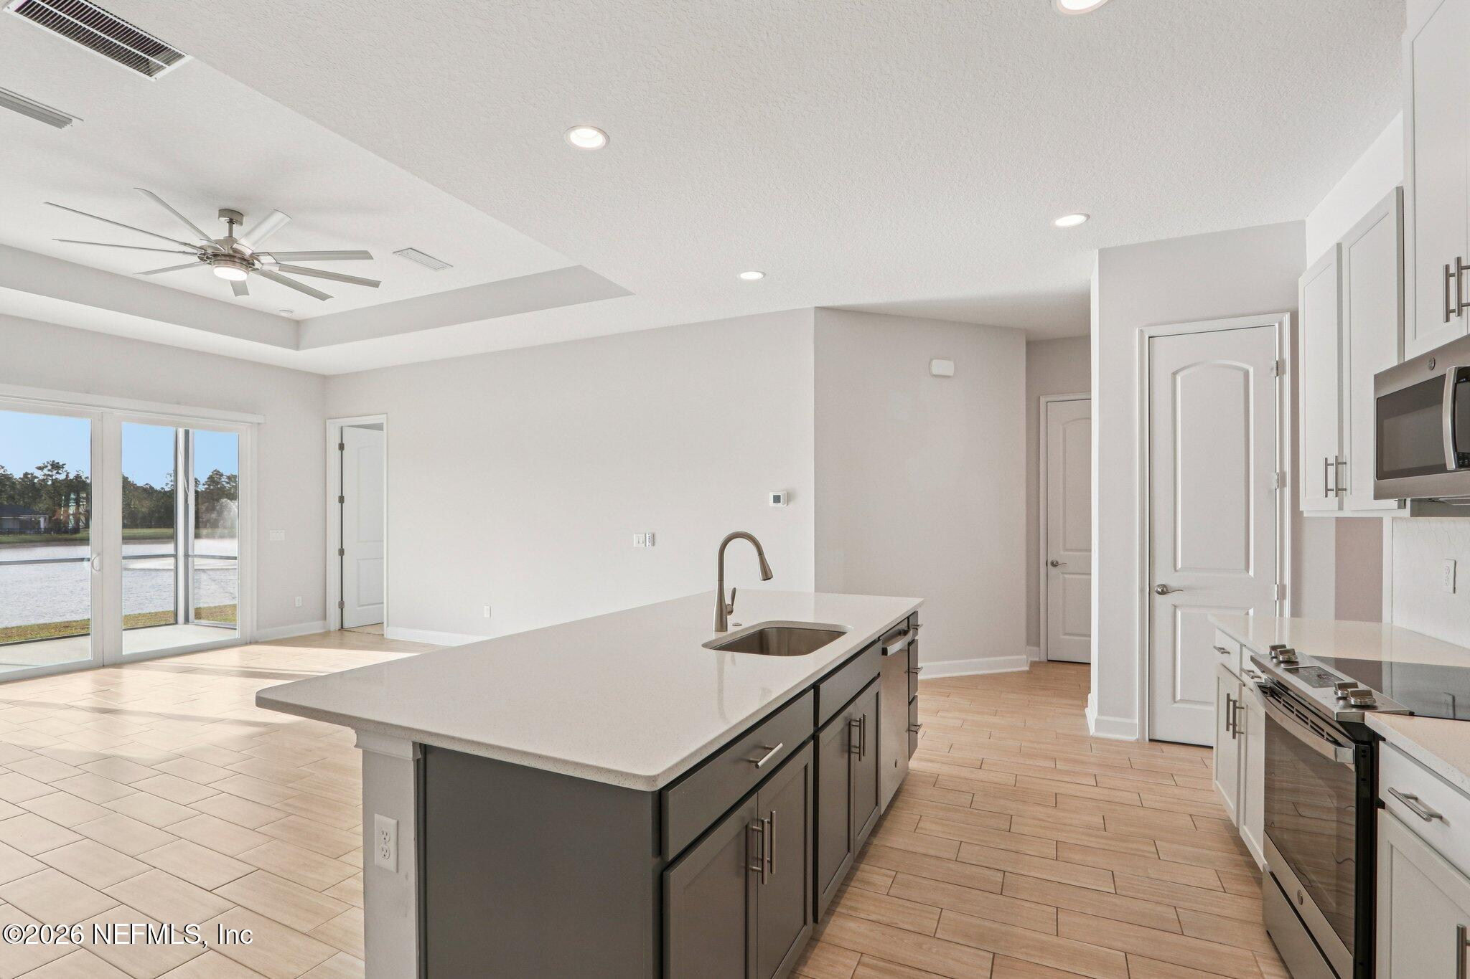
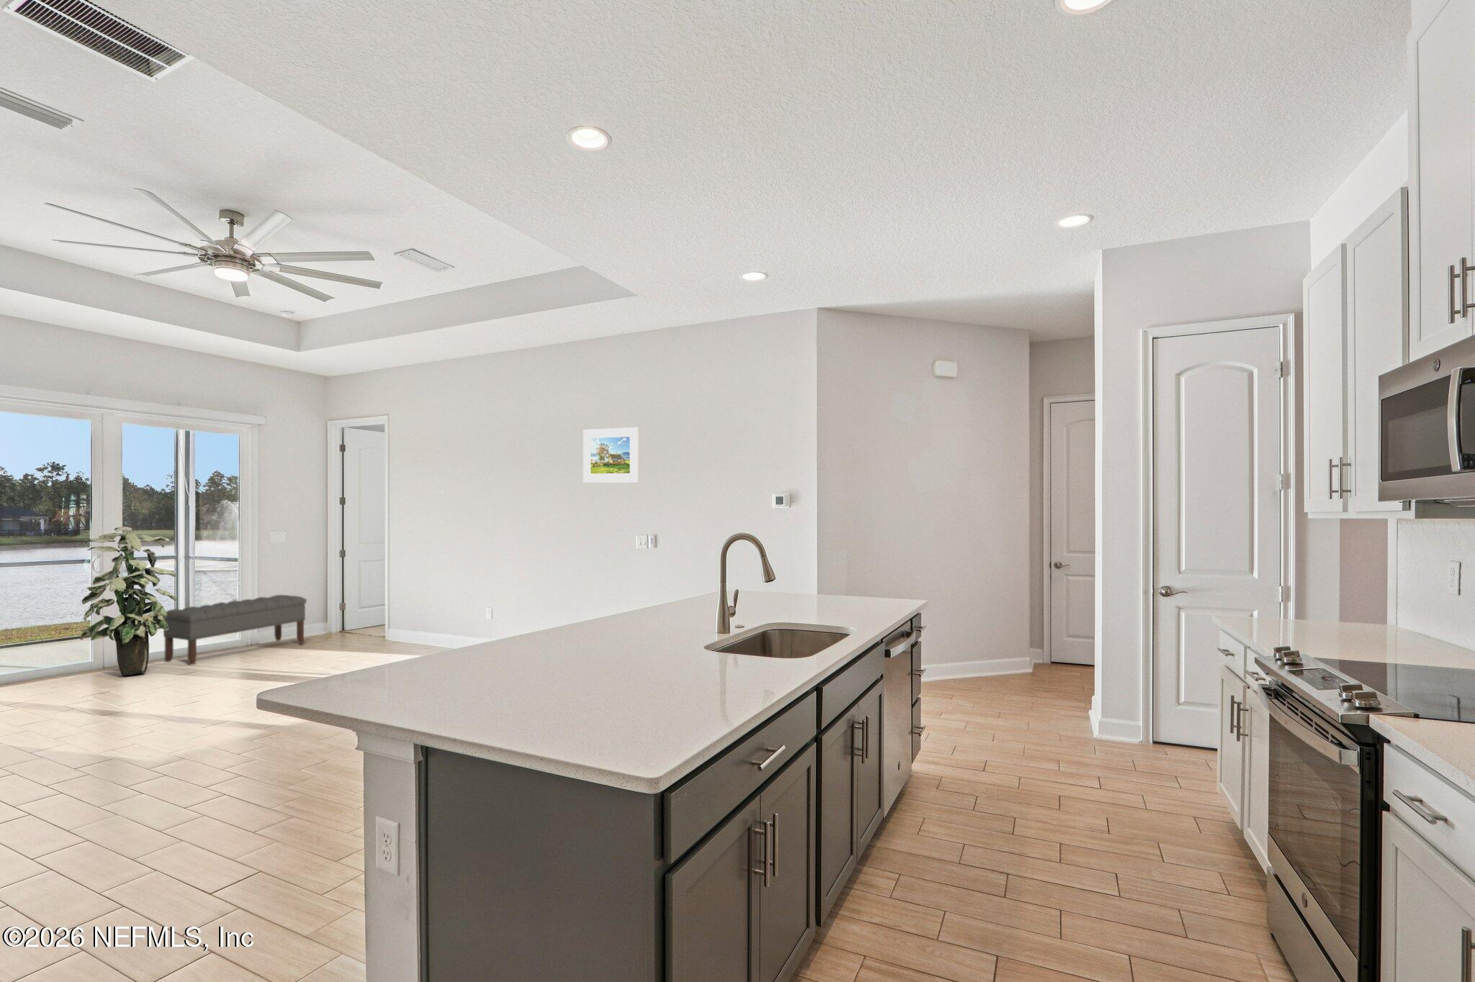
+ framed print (610, 456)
+ bench (238, 627)
+ indoor plant (127, 600)
